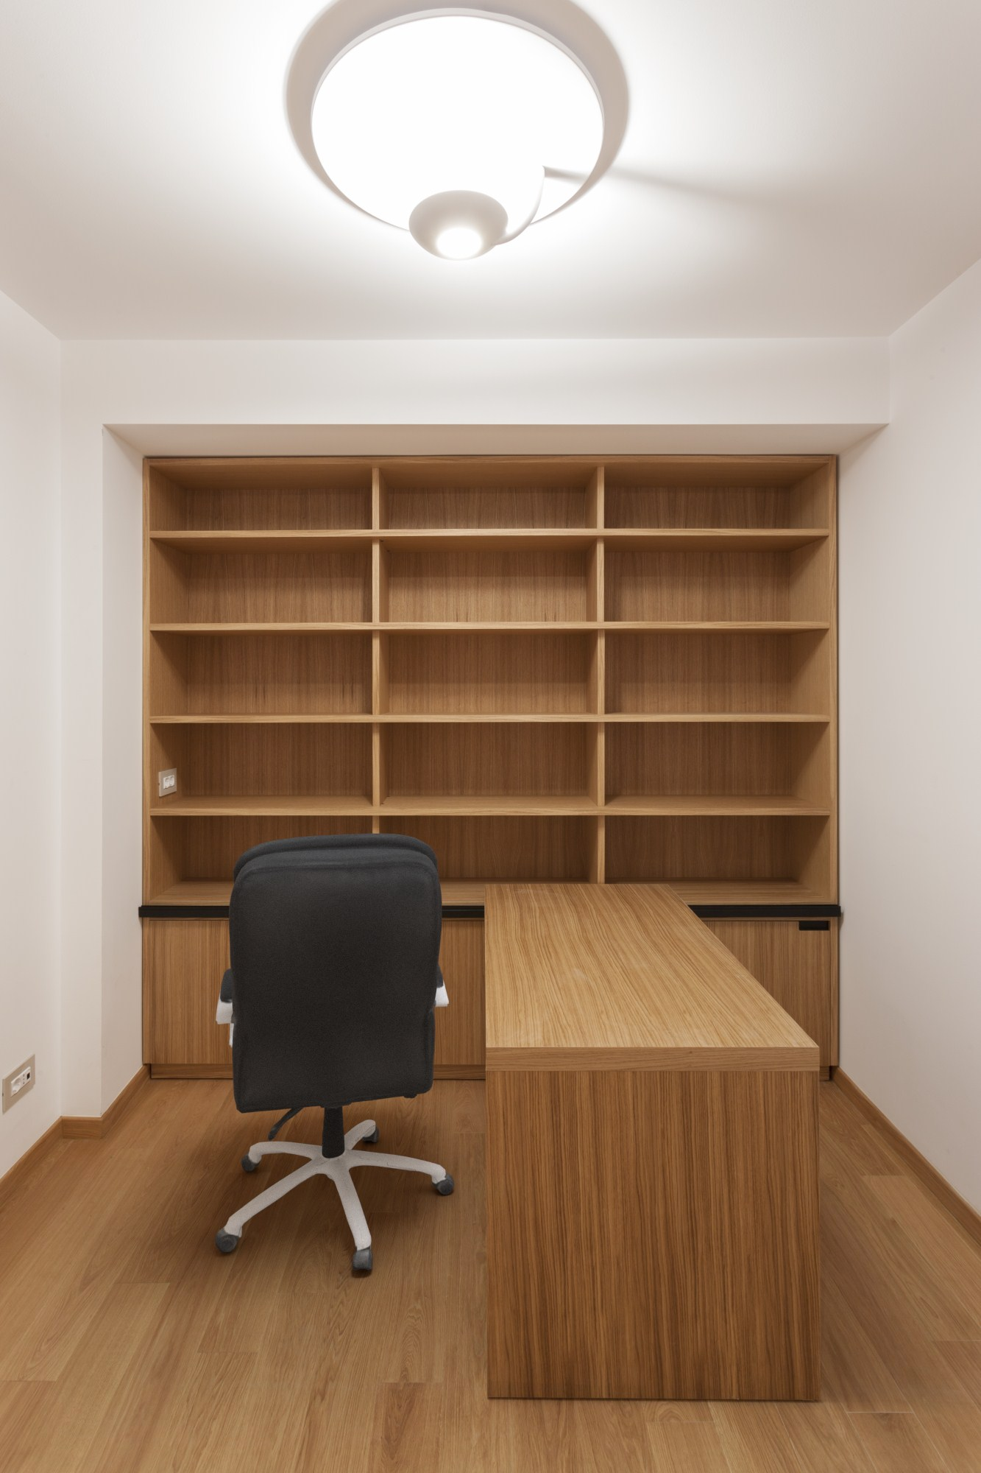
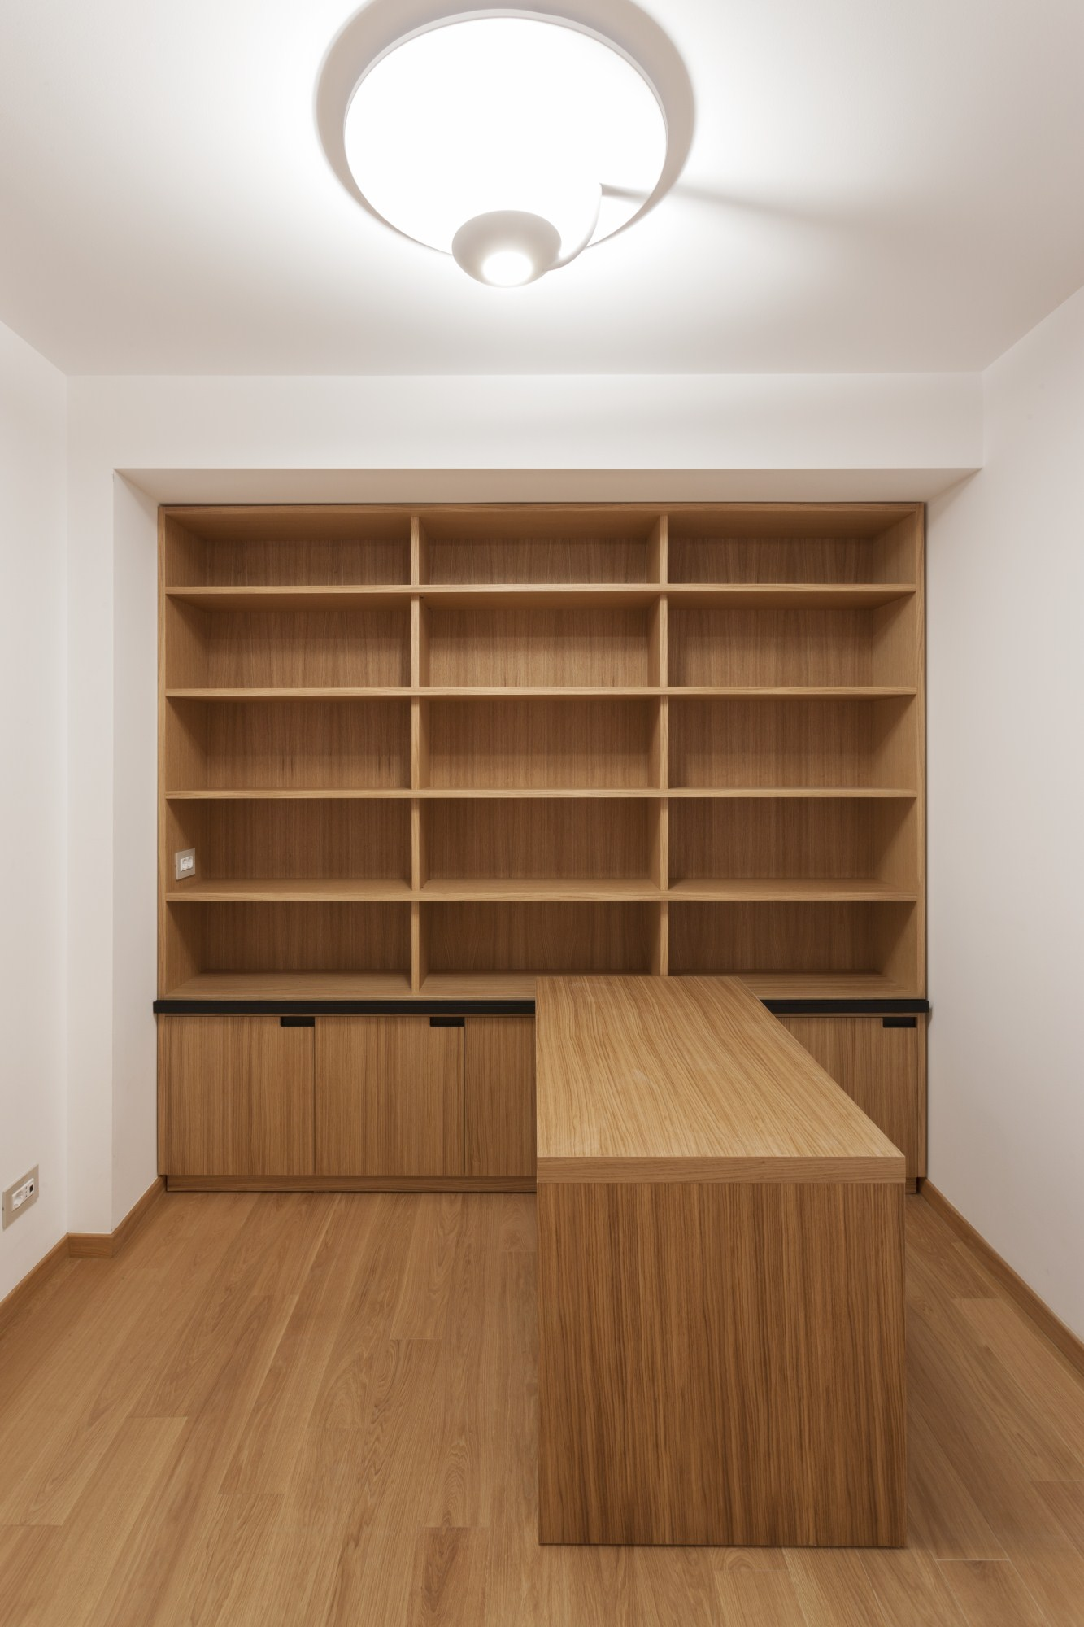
- office chair (341, 1015)
